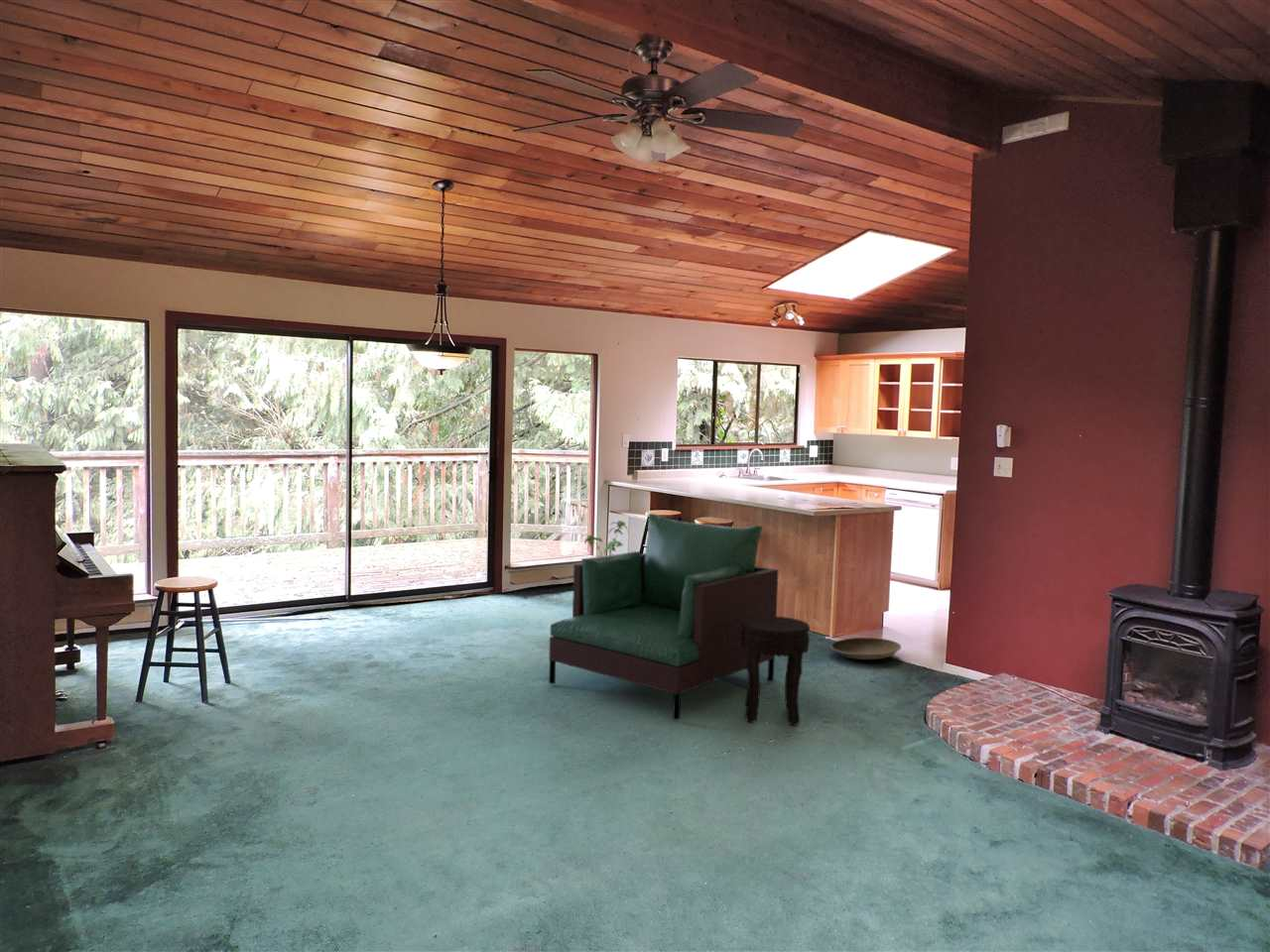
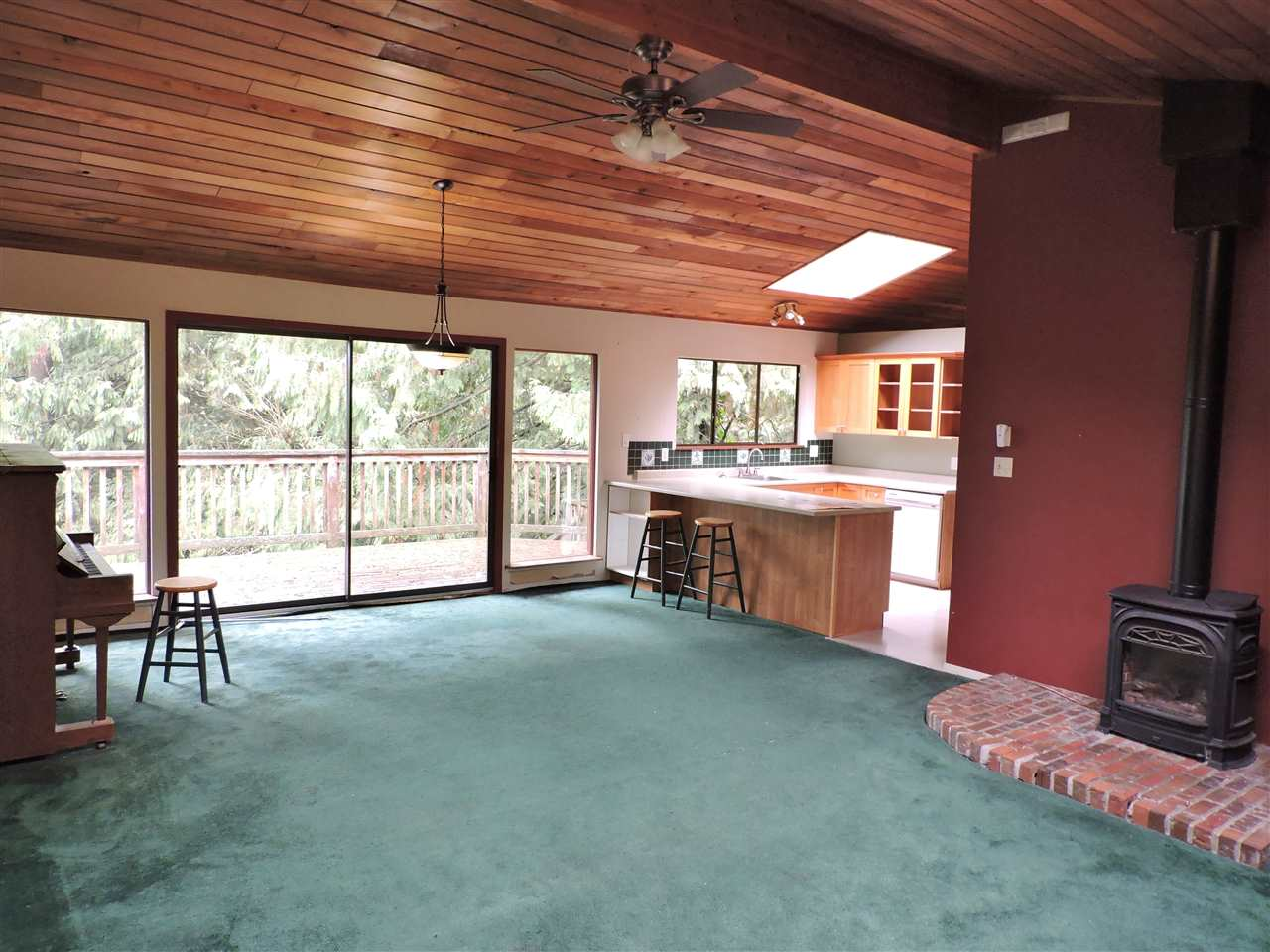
- side table (786, 670)
- basket (862, 650)
- armchair (666, 603)
- house plant (609, 554)
